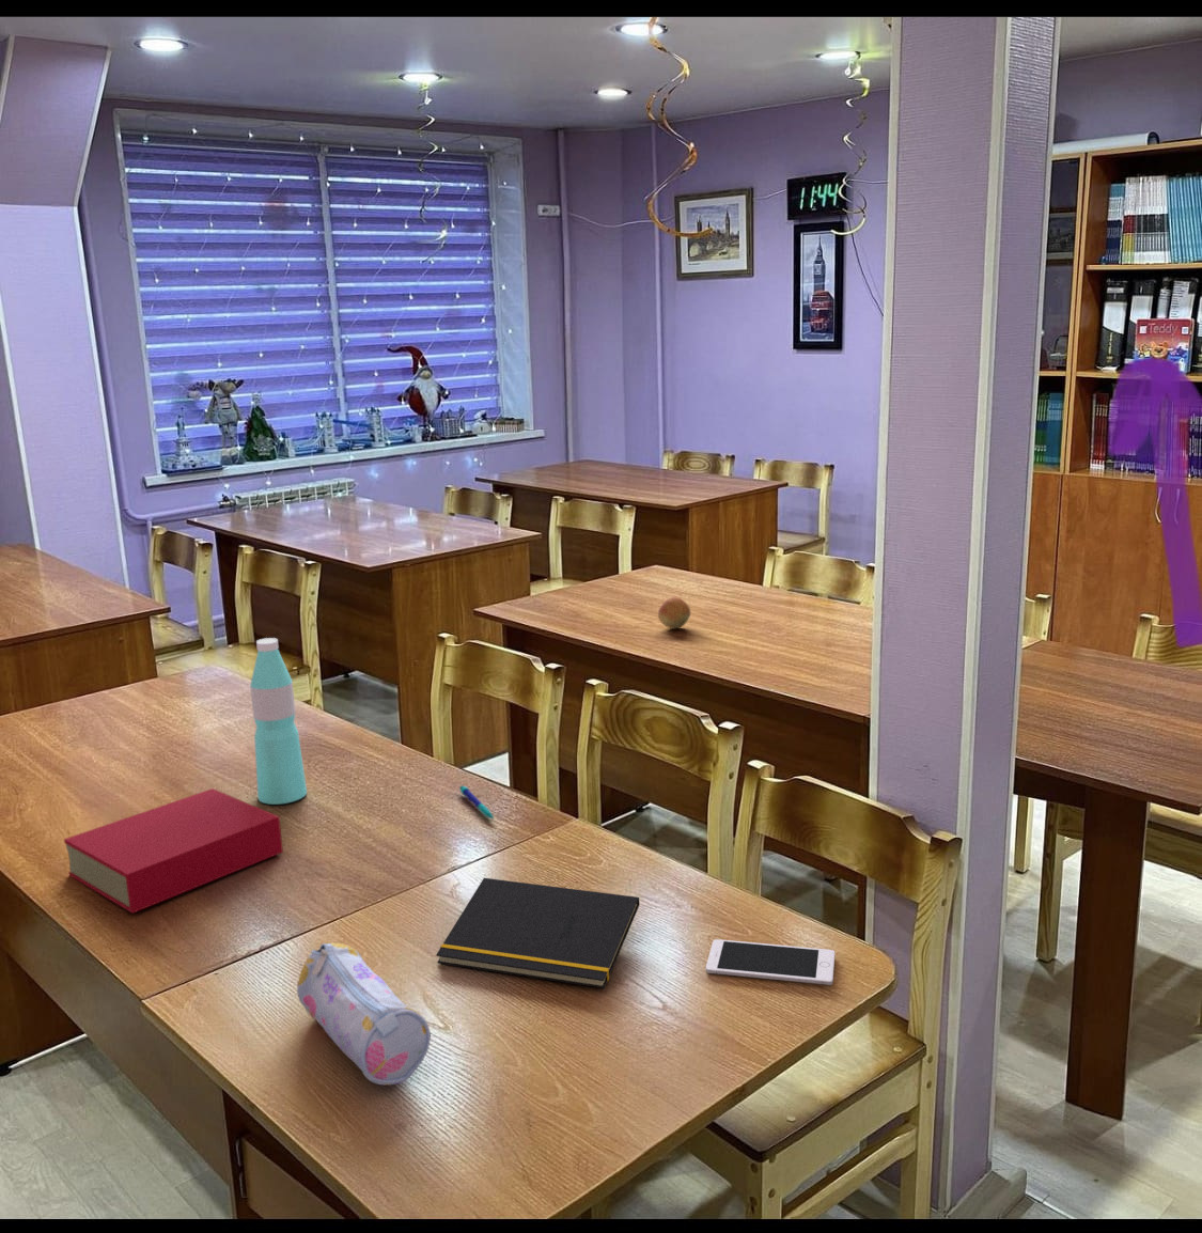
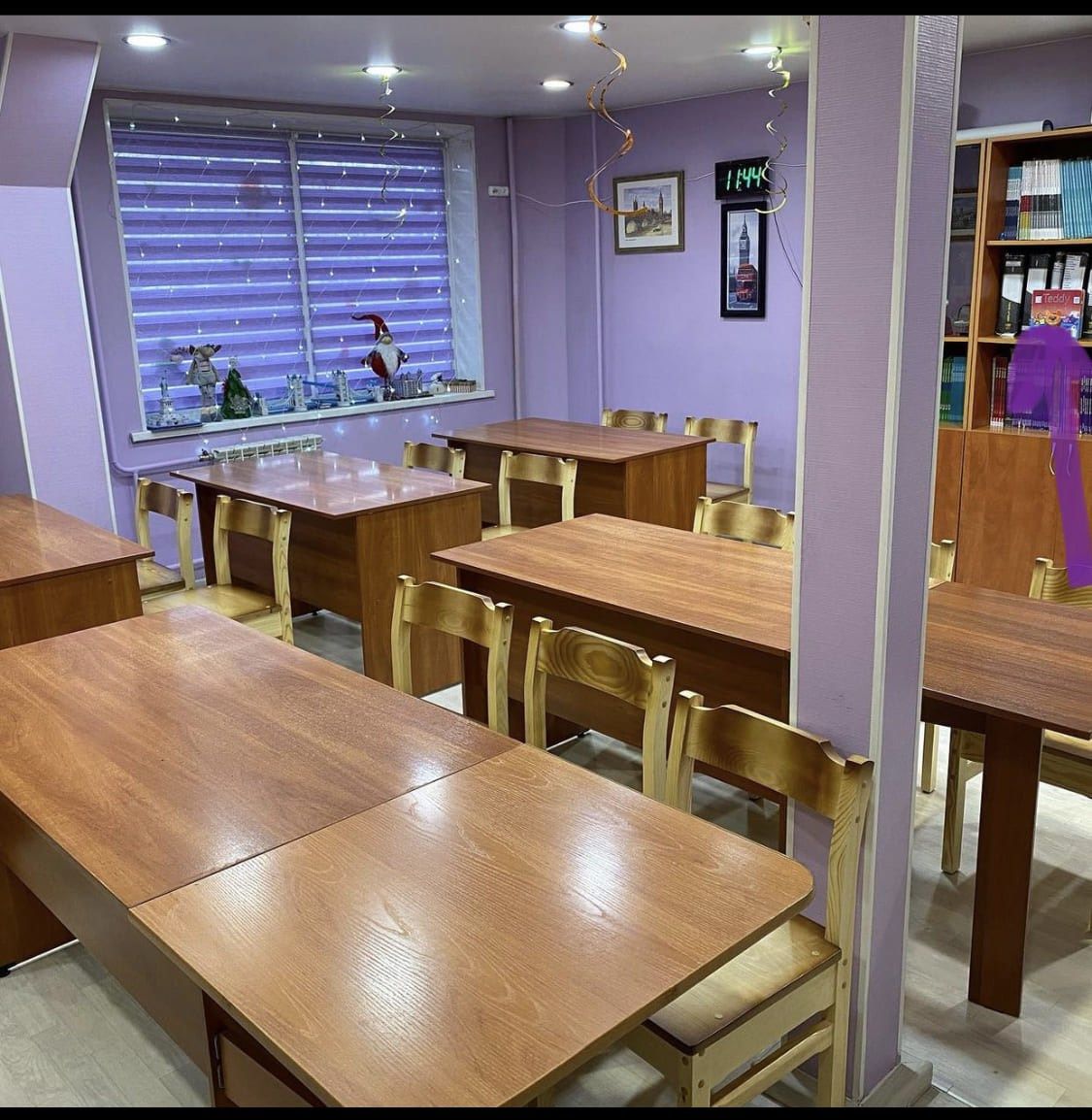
- notepad (539, 928)
- pencil case (361, 1008)
- fruit (674, 612)
- book (175, 845)
- water bottle (274, 719)
- cell phone (771, 961)
- pen (477, 803)
